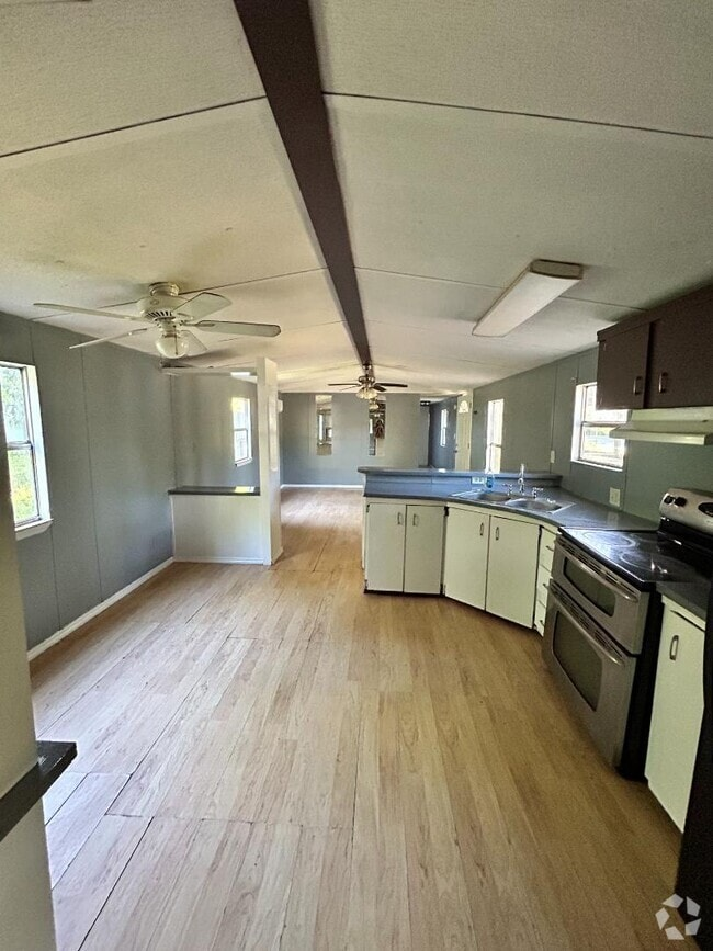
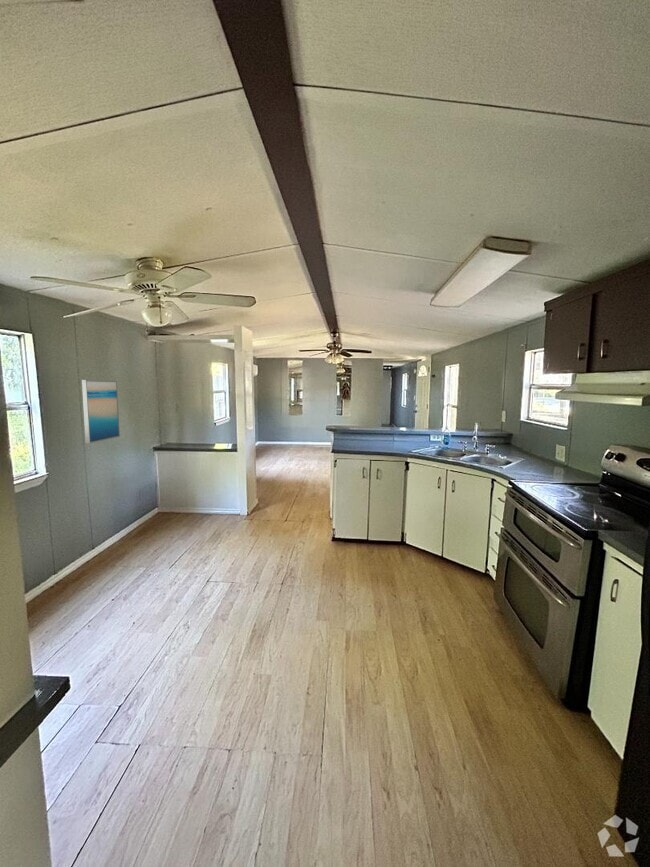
+ wall art (102, 410)
